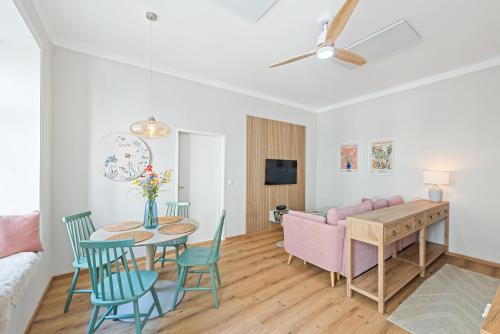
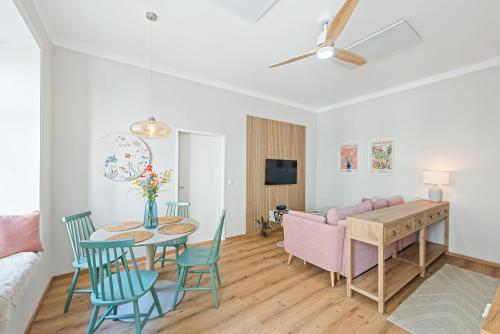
+ potted plant (264, 226)
